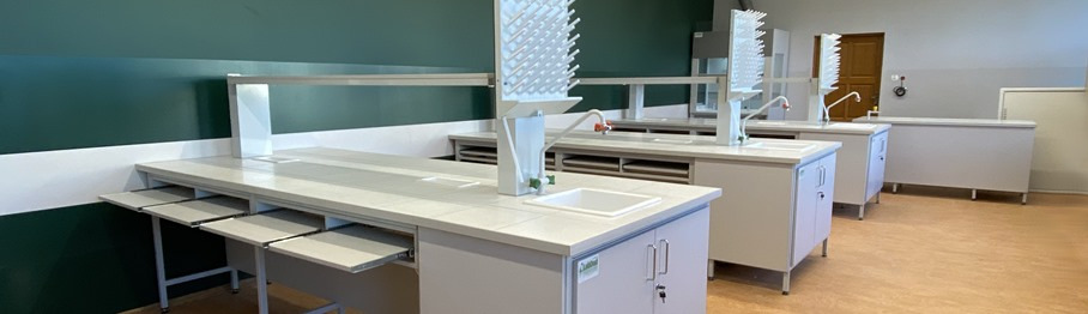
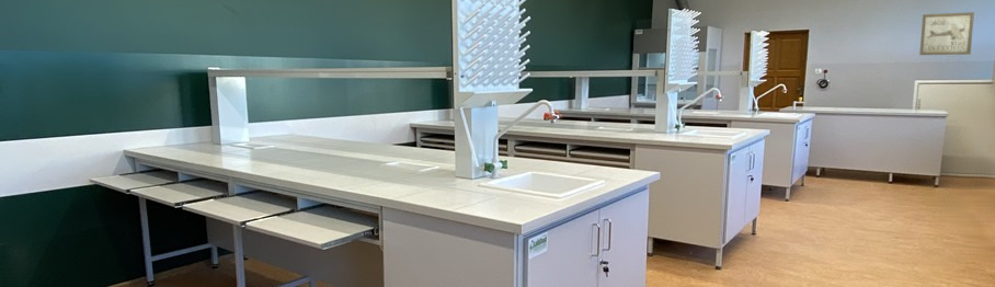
+ wall art (946, 34)
